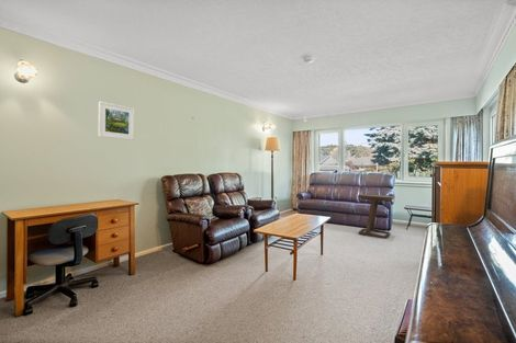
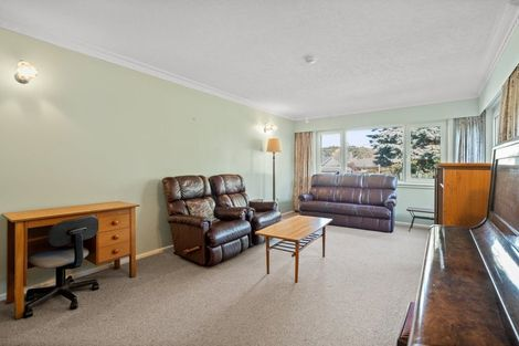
- side table (375, 214)
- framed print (116, 122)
